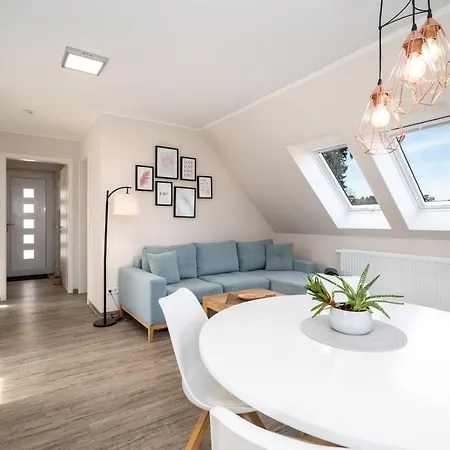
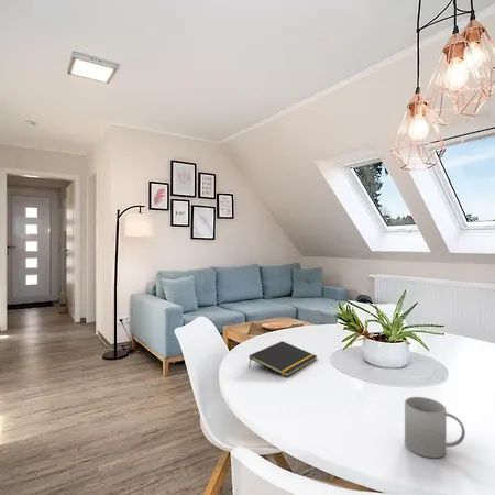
+ mug (433, 427)
+ notepad (284, 356)
